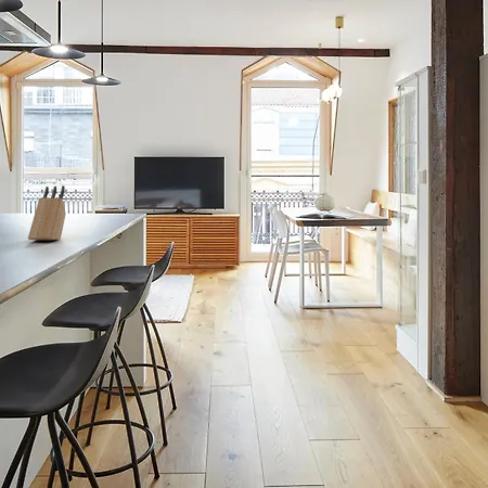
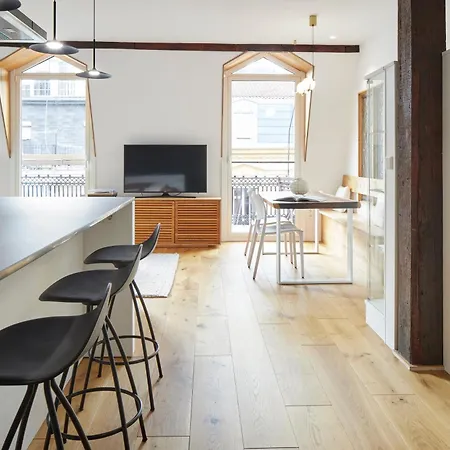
- knife block (49, 210)
